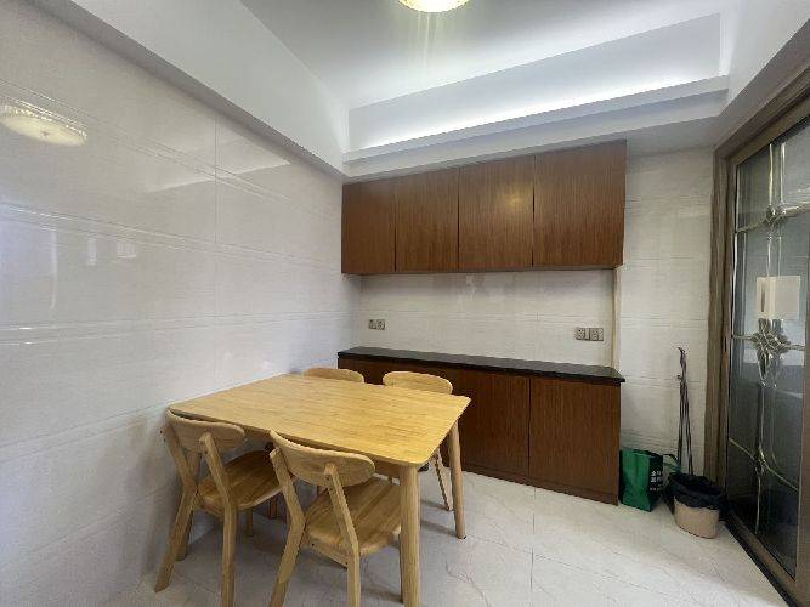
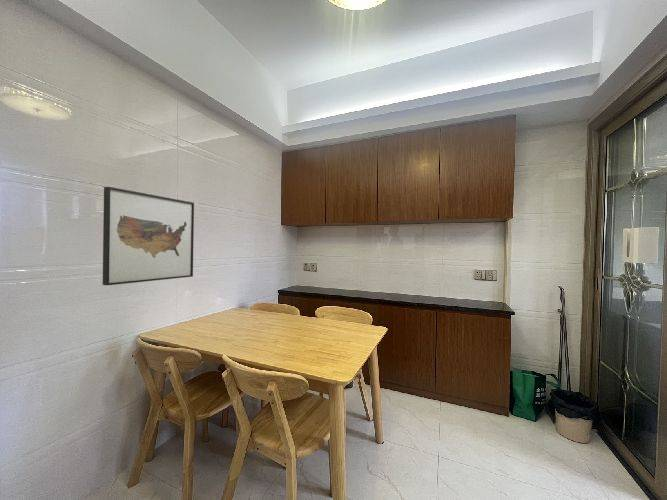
+ wall art (154, 238)
